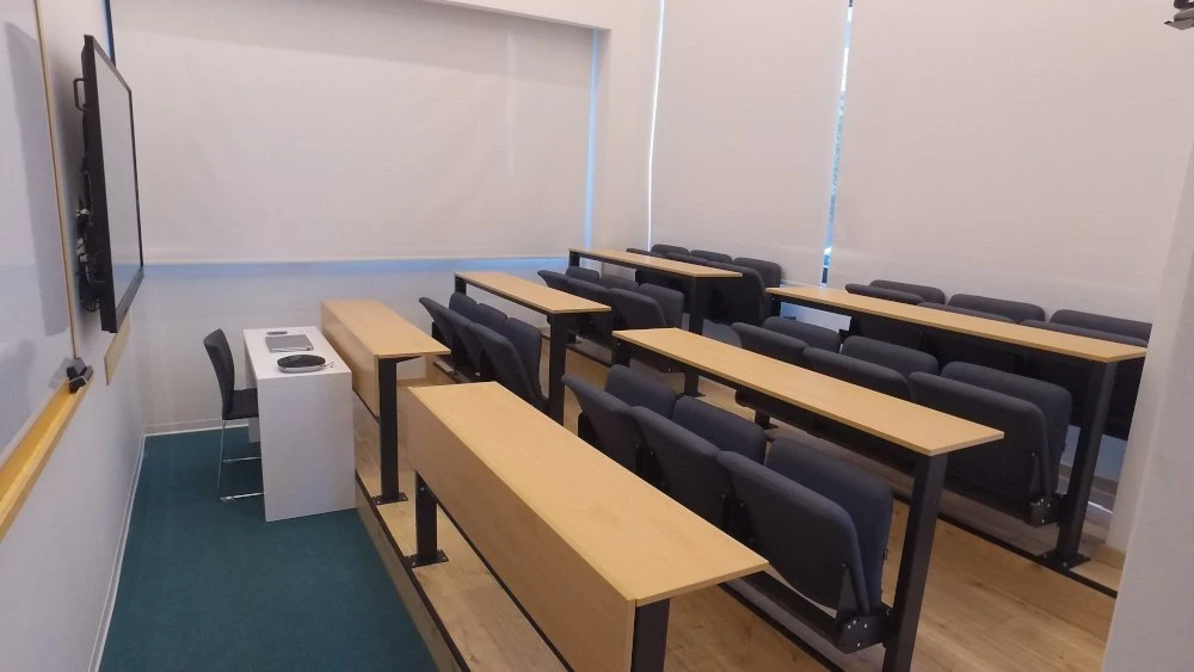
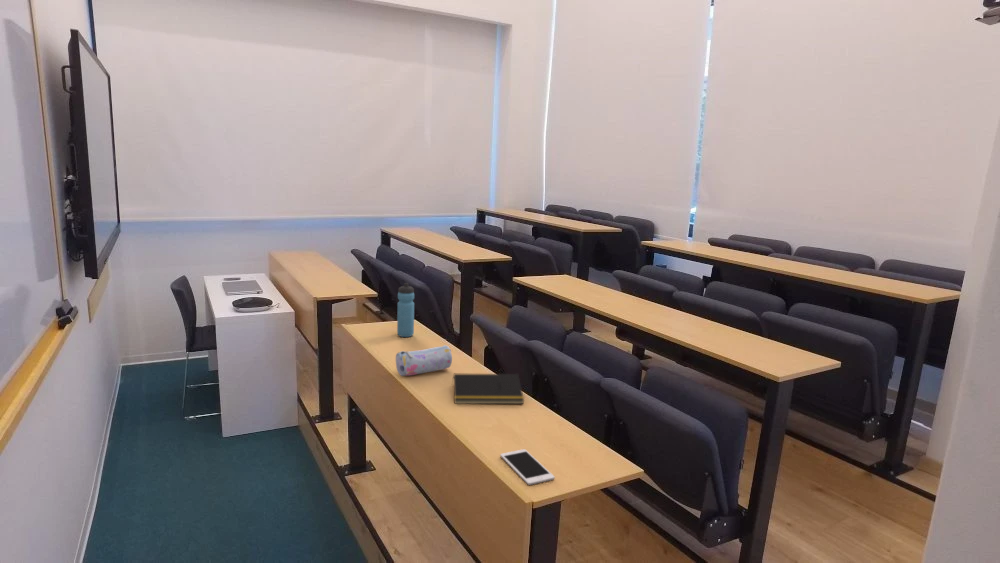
+ water bottle (405, 309)
+ pencil case (423, 359)
+ notepad (487, 388)
+ cell phone (526, 466)
